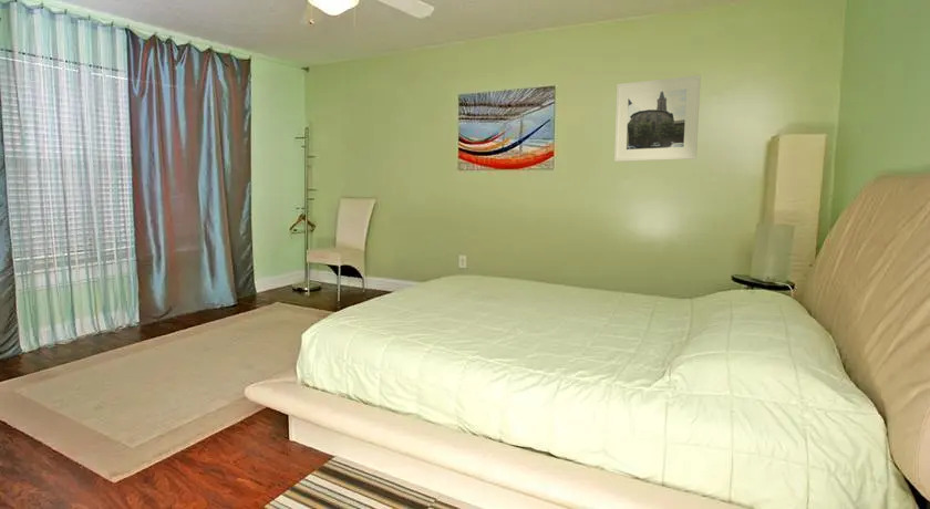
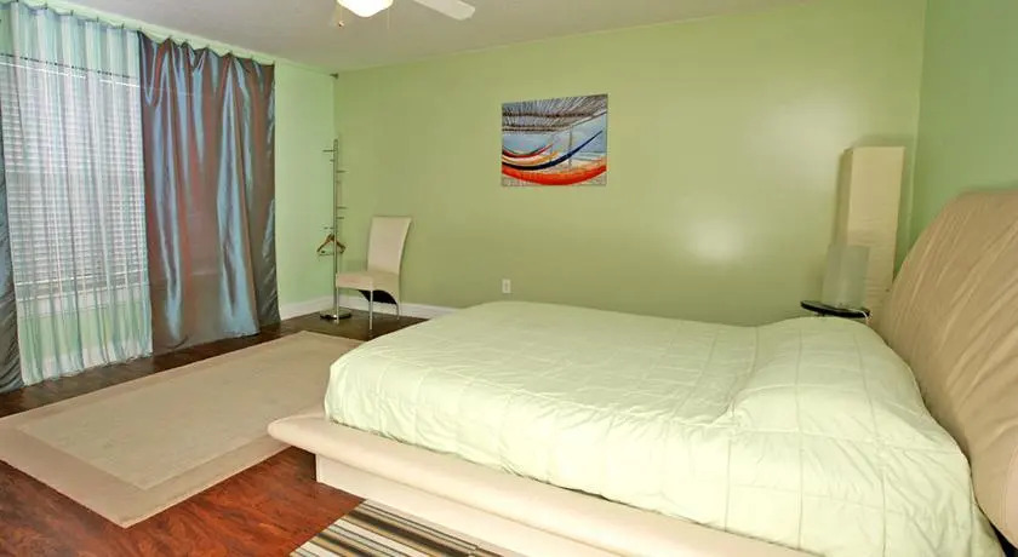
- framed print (655, 120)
